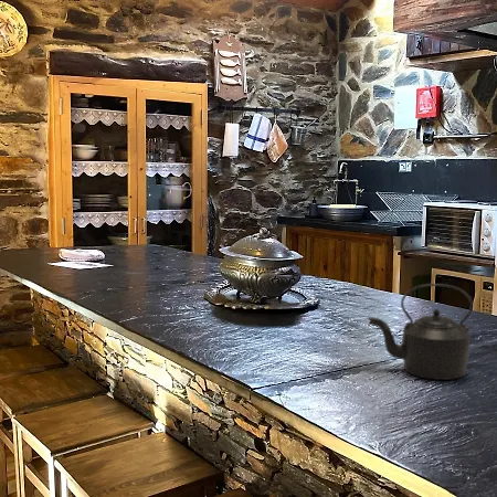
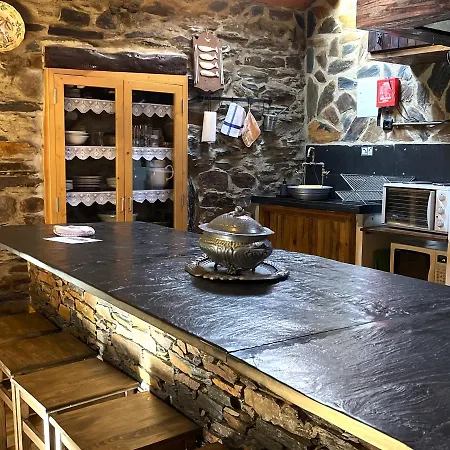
- kettle (419, 326)
